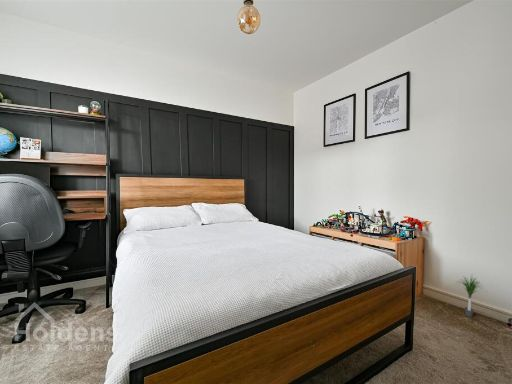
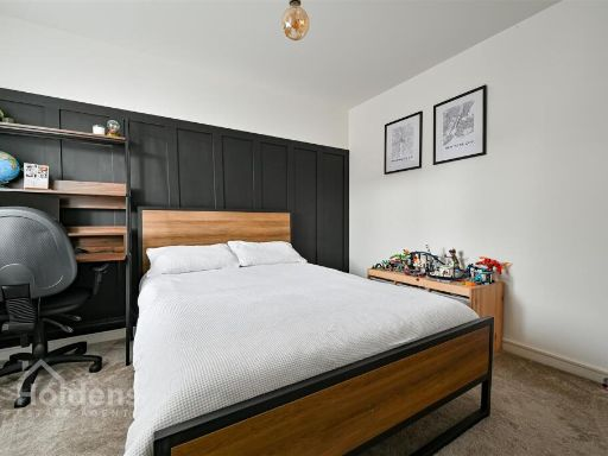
- potted plant (469, 294)
